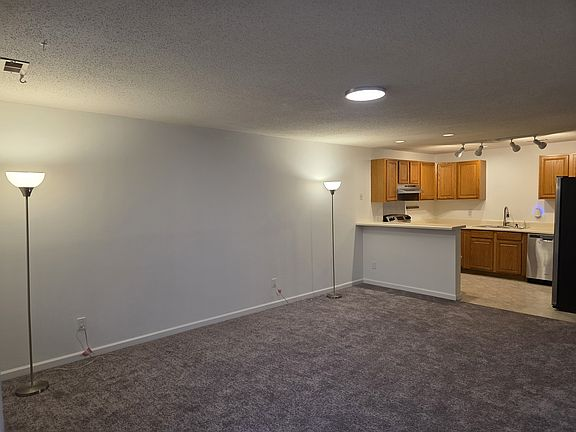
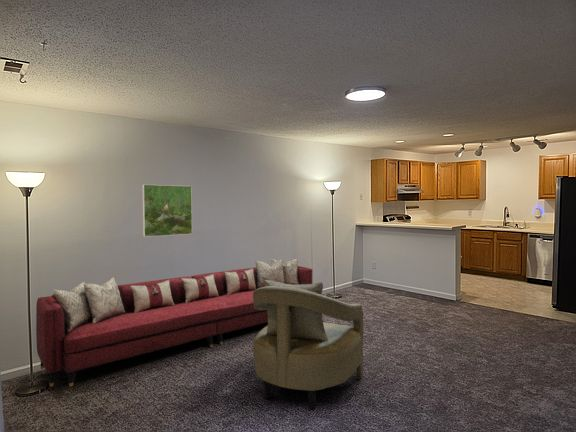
+ armchair (303, 330)
+ sofa (203, 303)
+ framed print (168, 210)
